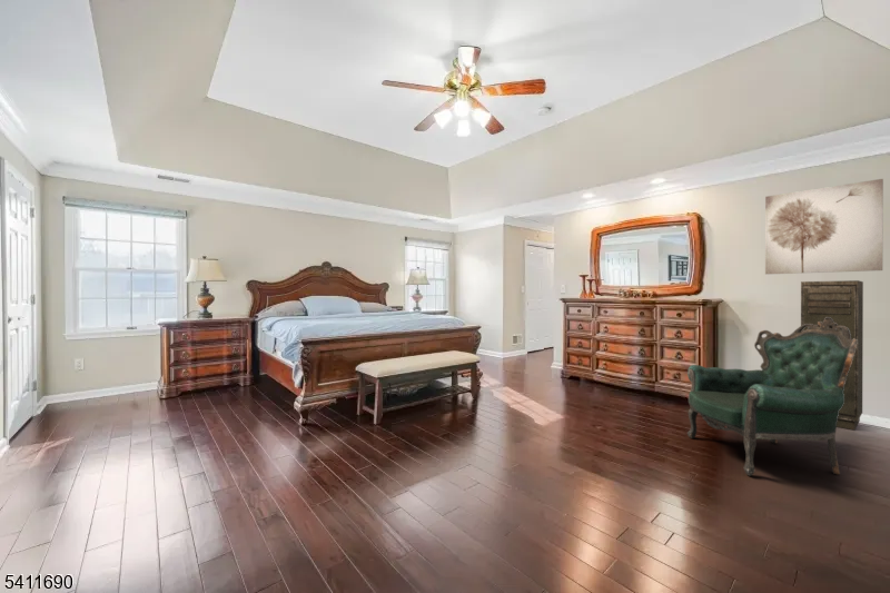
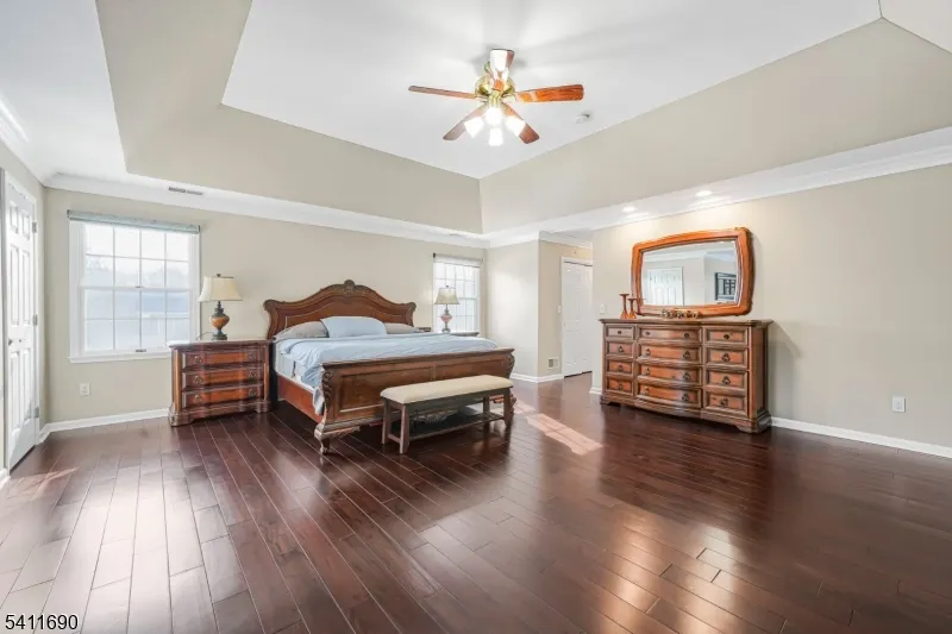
- wall art (819, 230)
- armchair (764, 385)
- storage cabinet (853, 356)
